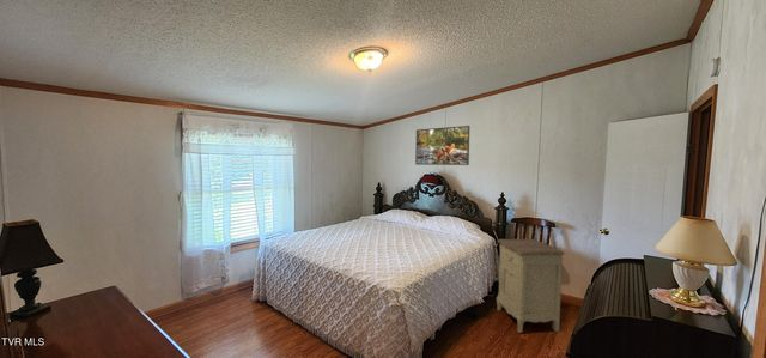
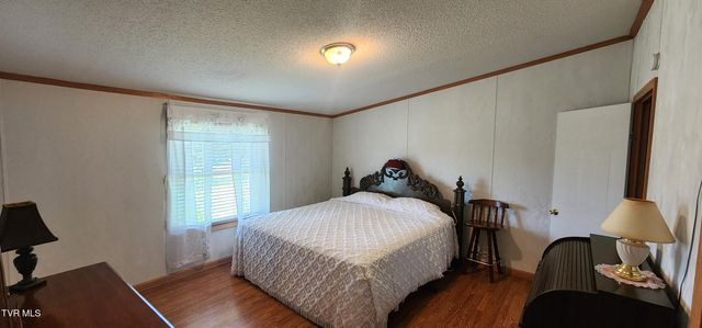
- nightstand (523, 283)
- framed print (440, 146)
